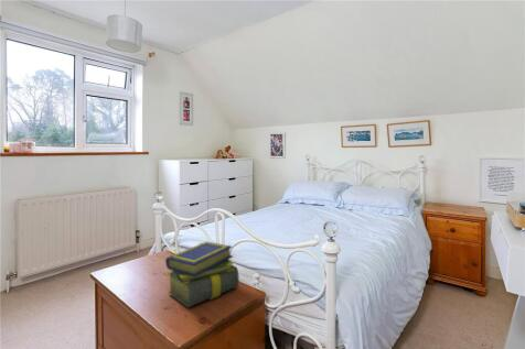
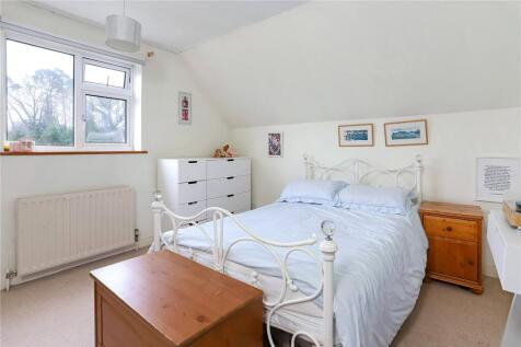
- stack of books (202, 271)
